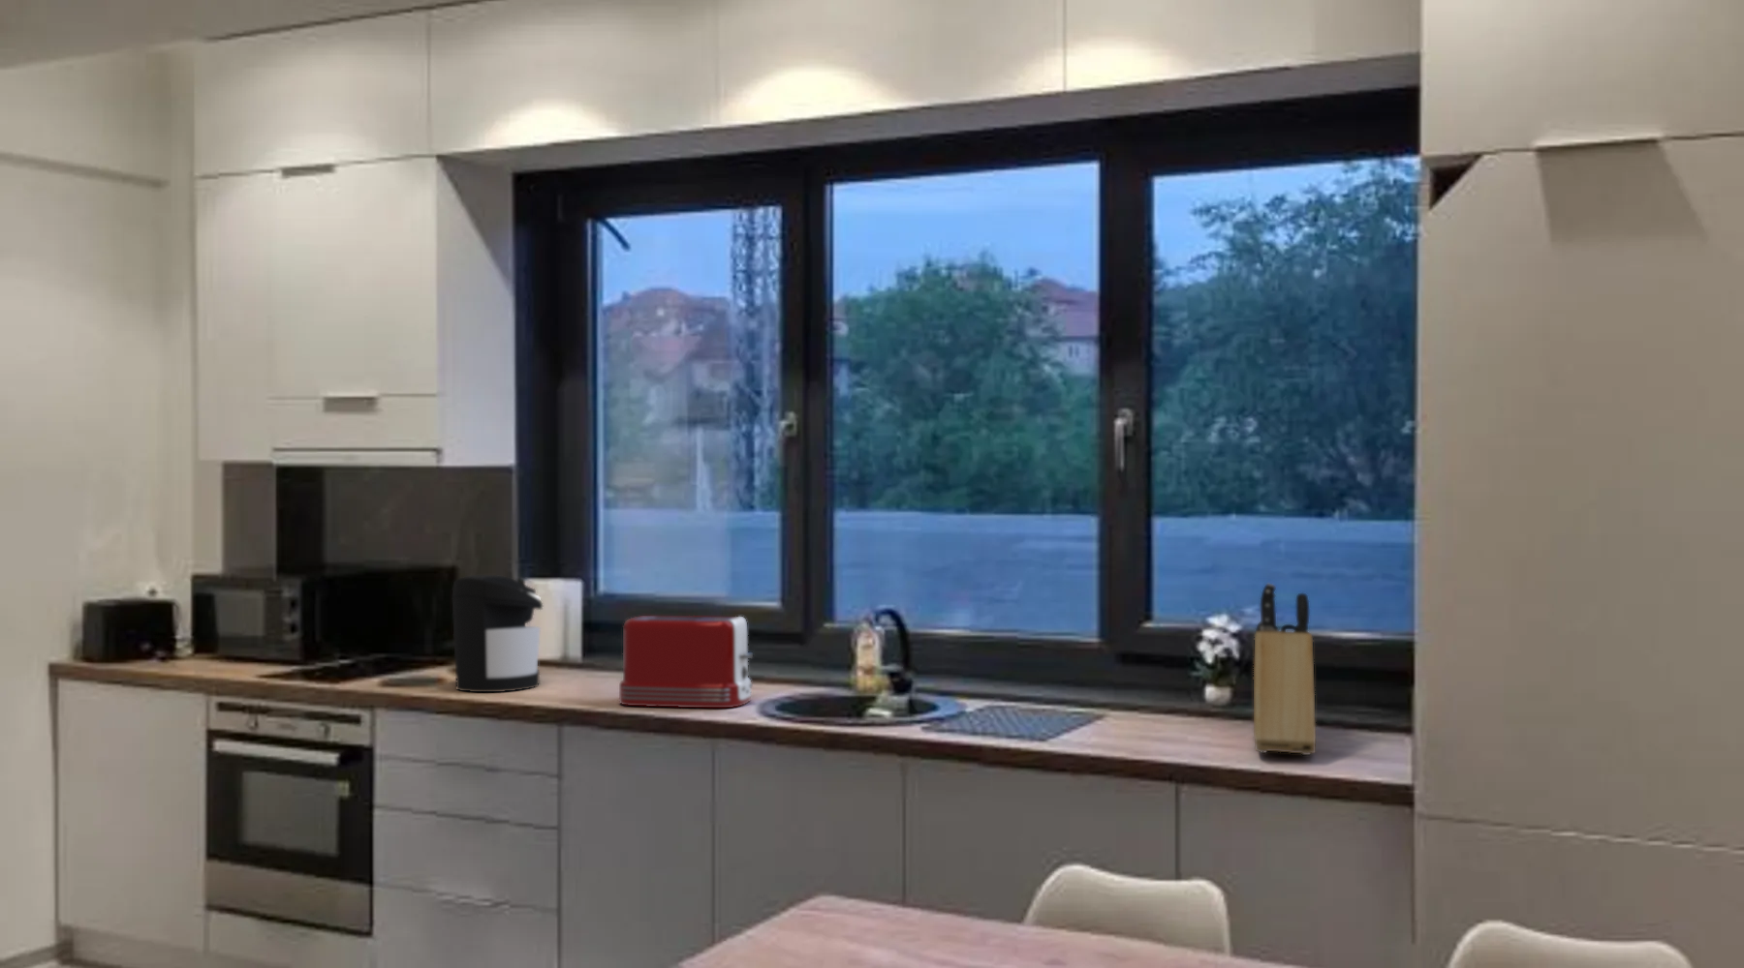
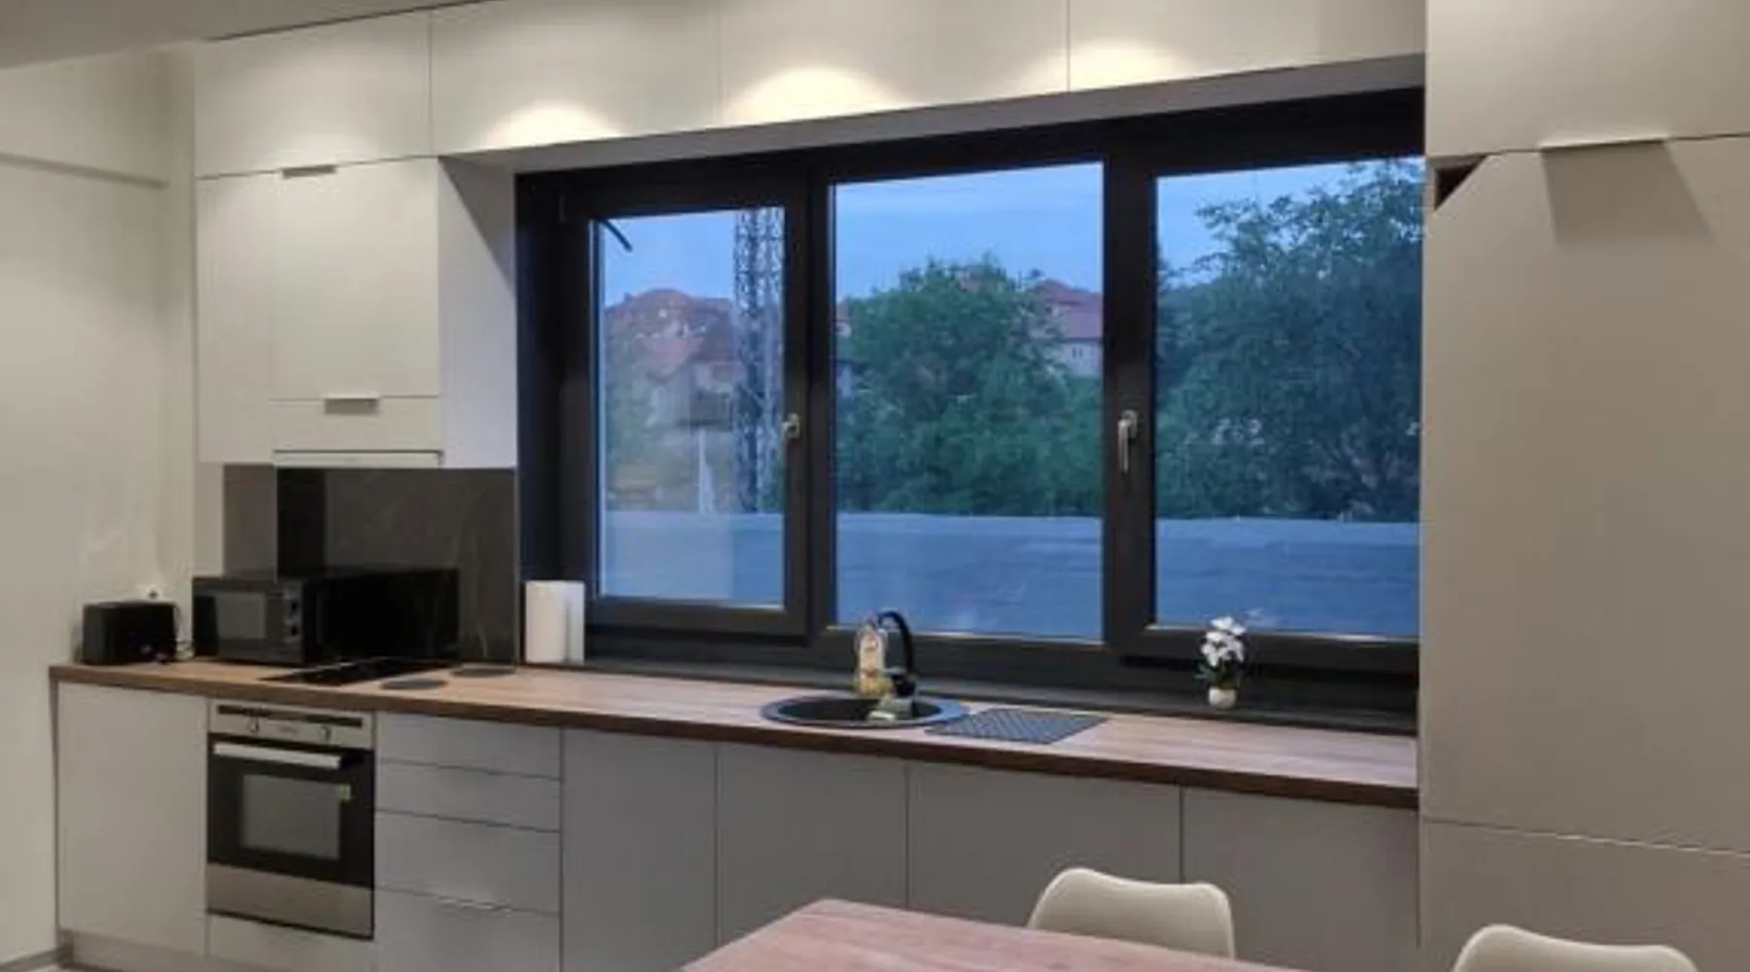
- toaster (685, 659)
- knife block (1282, 664)
- coffee maker (501, 629)
